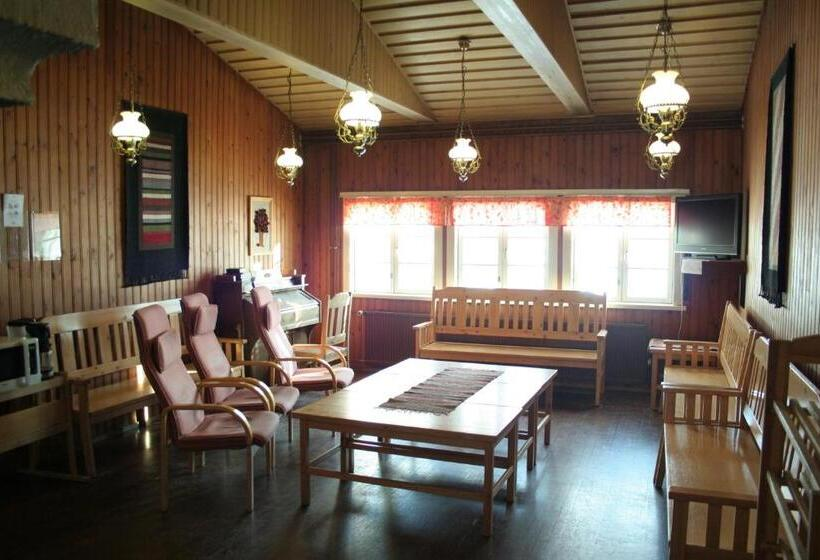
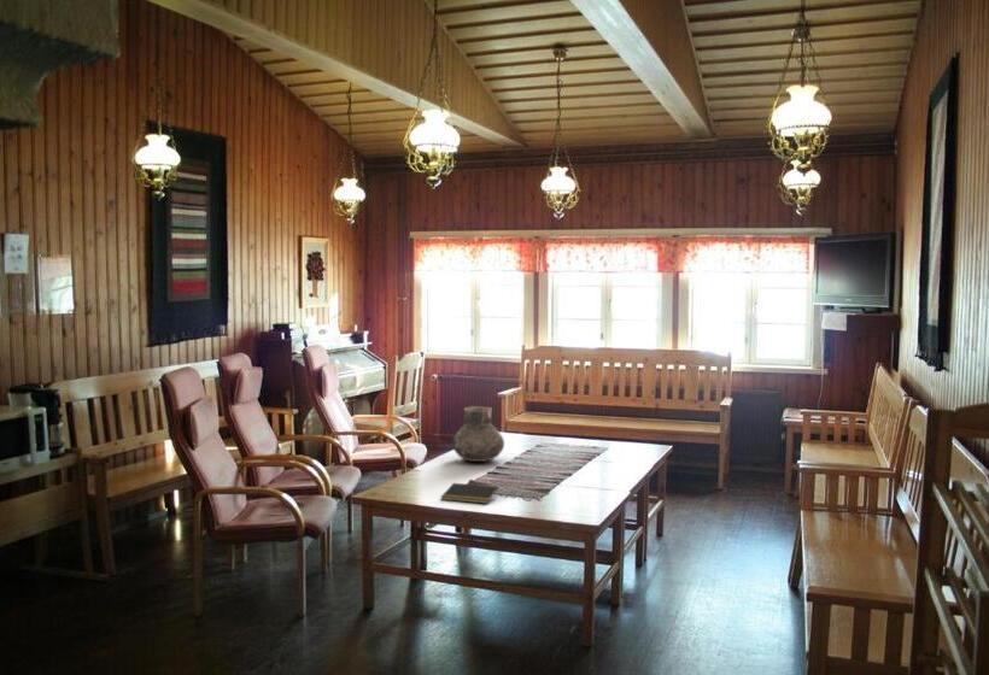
+ vase (478, 434)
+ notepad (469, 492)
